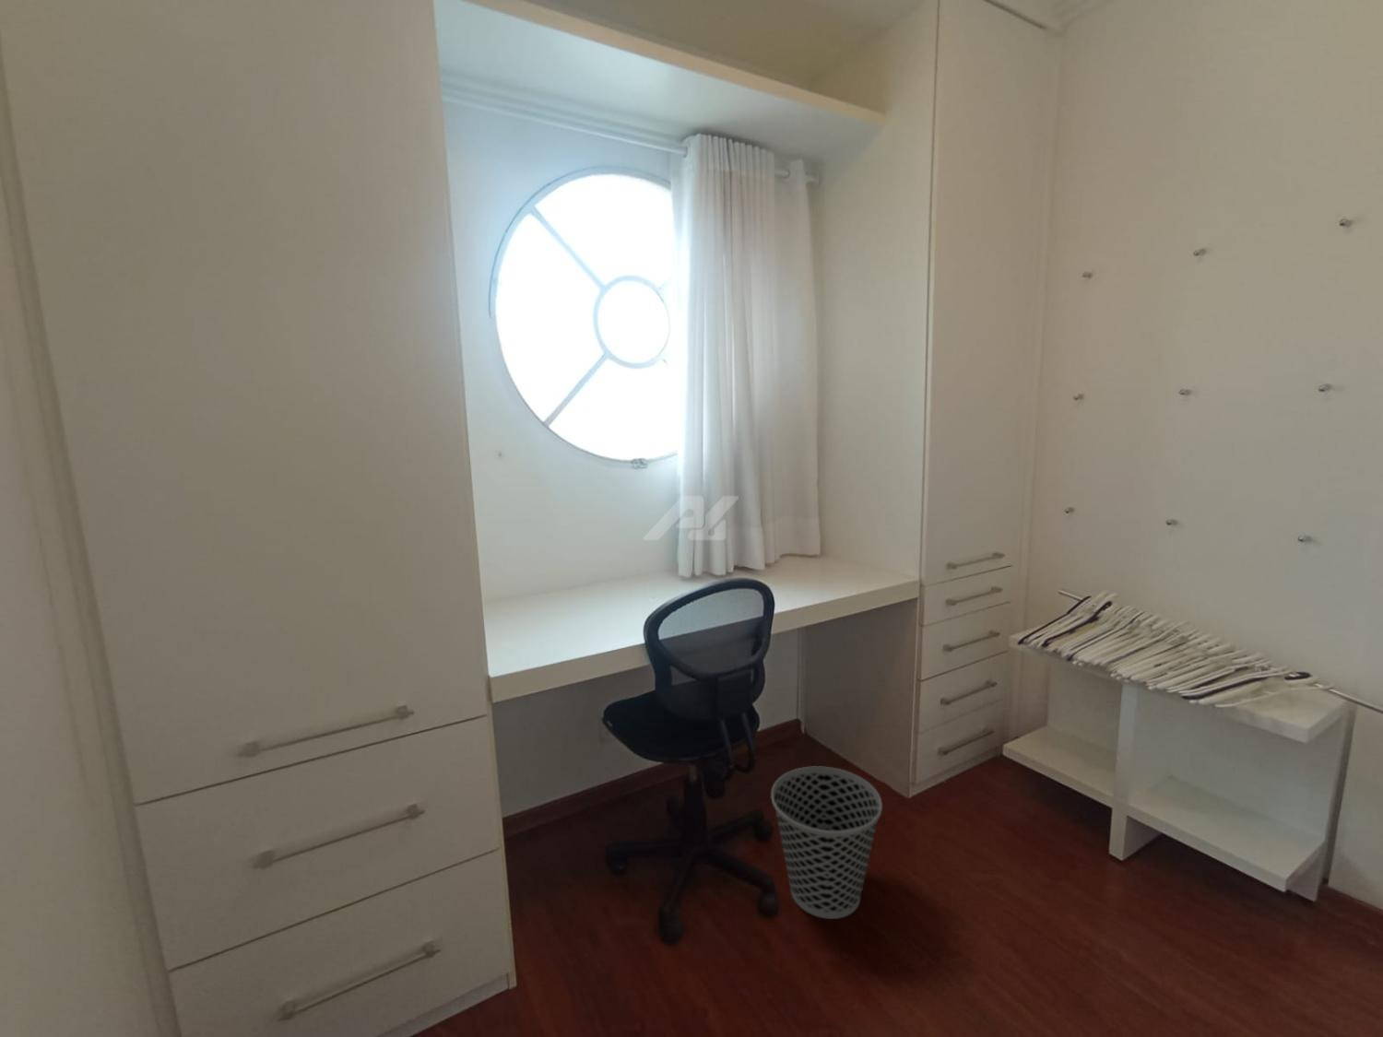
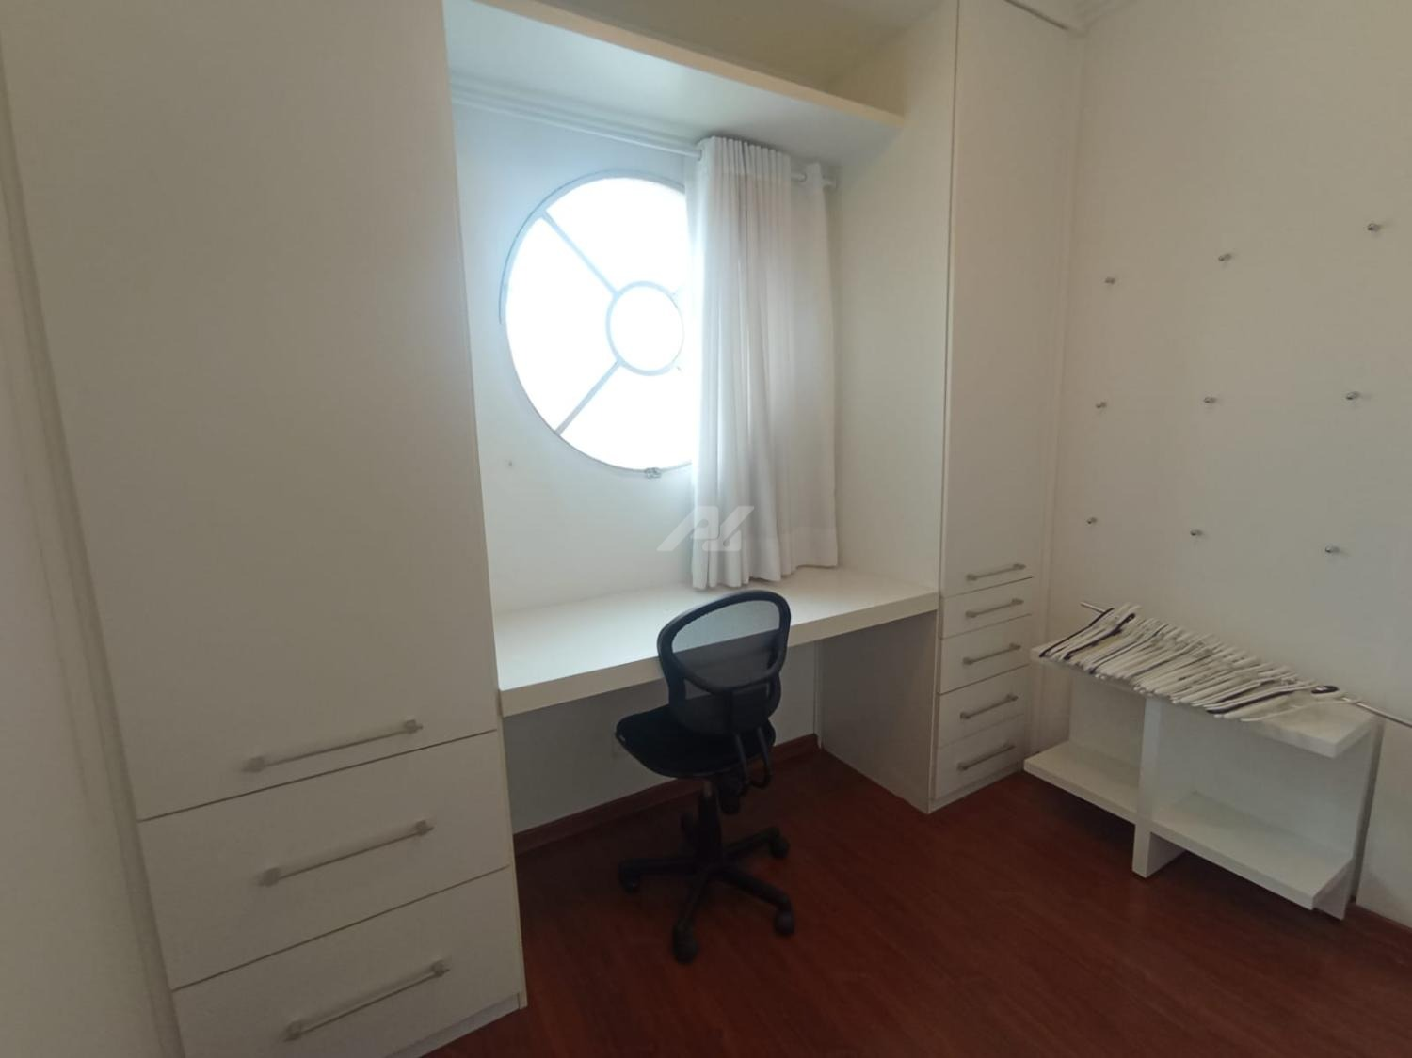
- wastebasket (825, 844)
